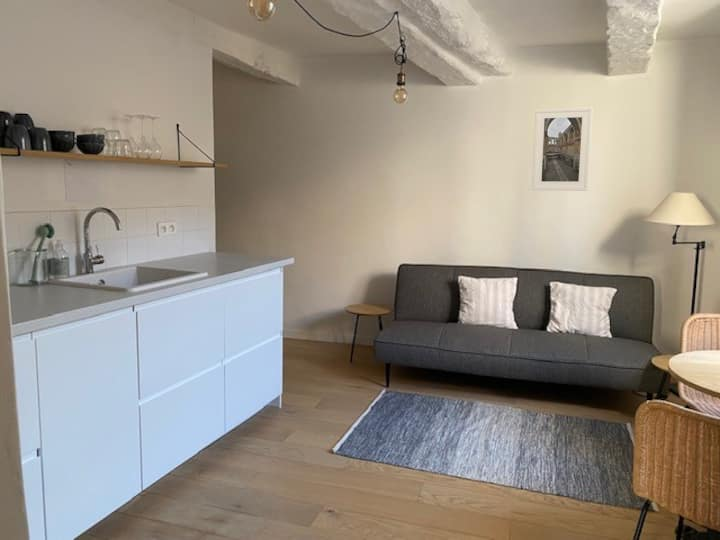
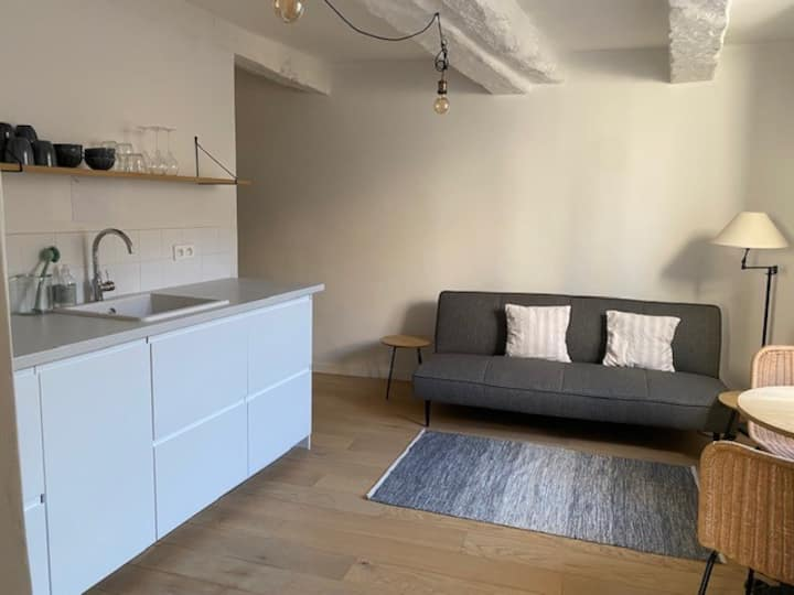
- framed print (561, 149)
